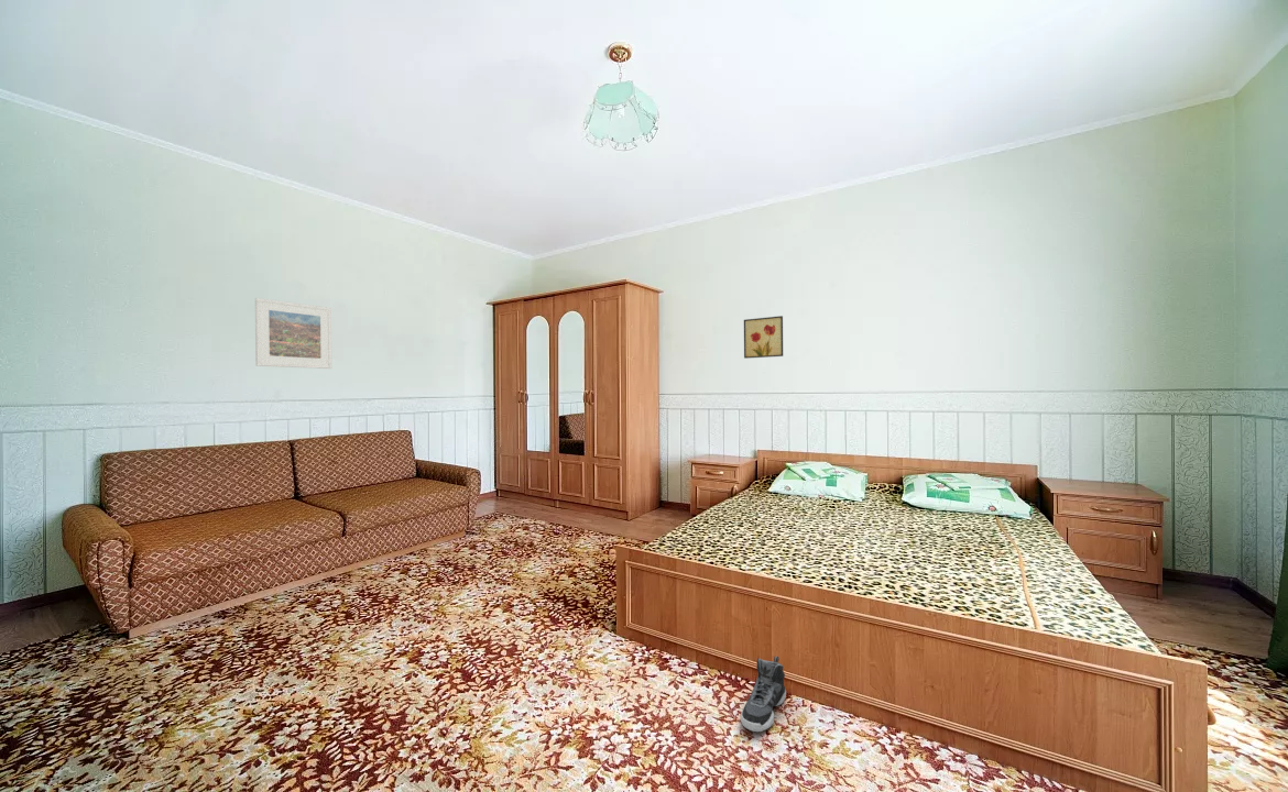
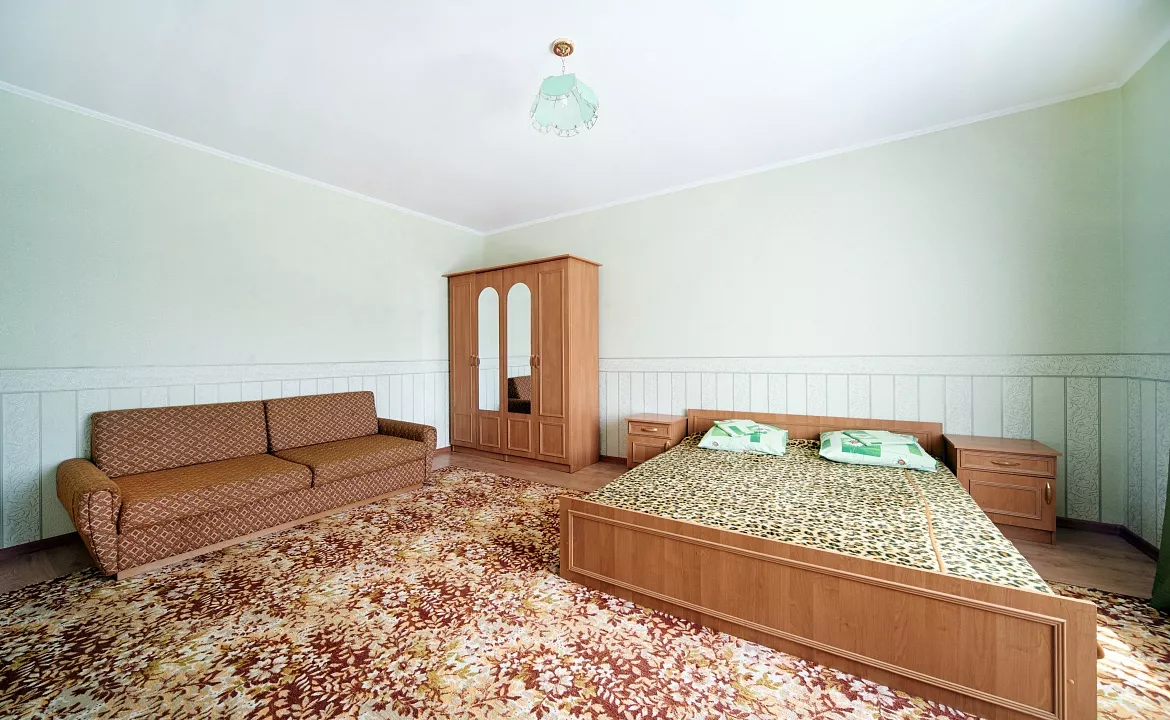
- sneaker (763, 689)
- wall art (763, 338)
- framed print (295, 334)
